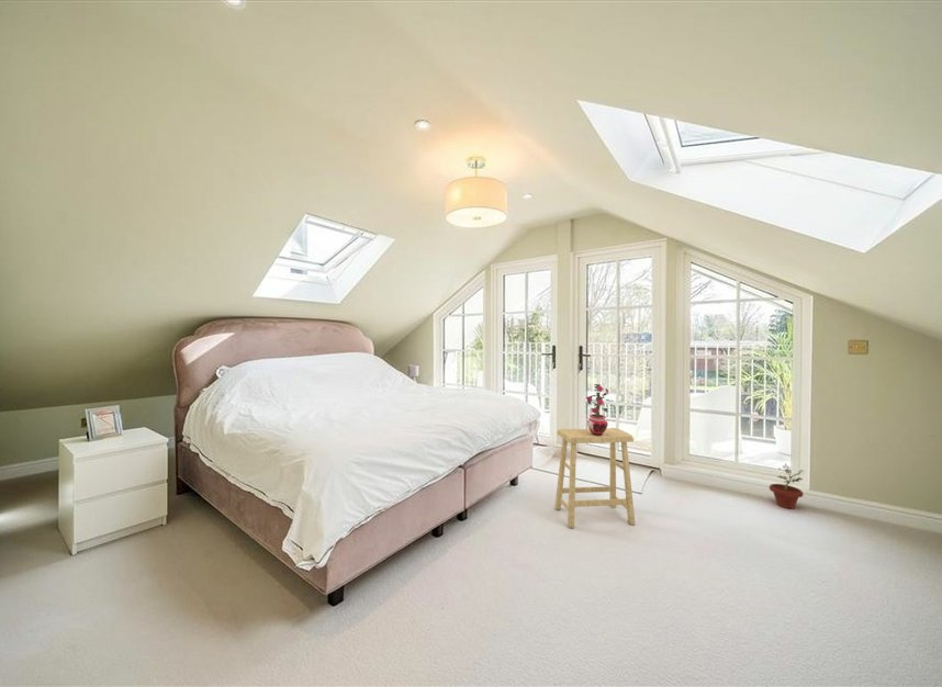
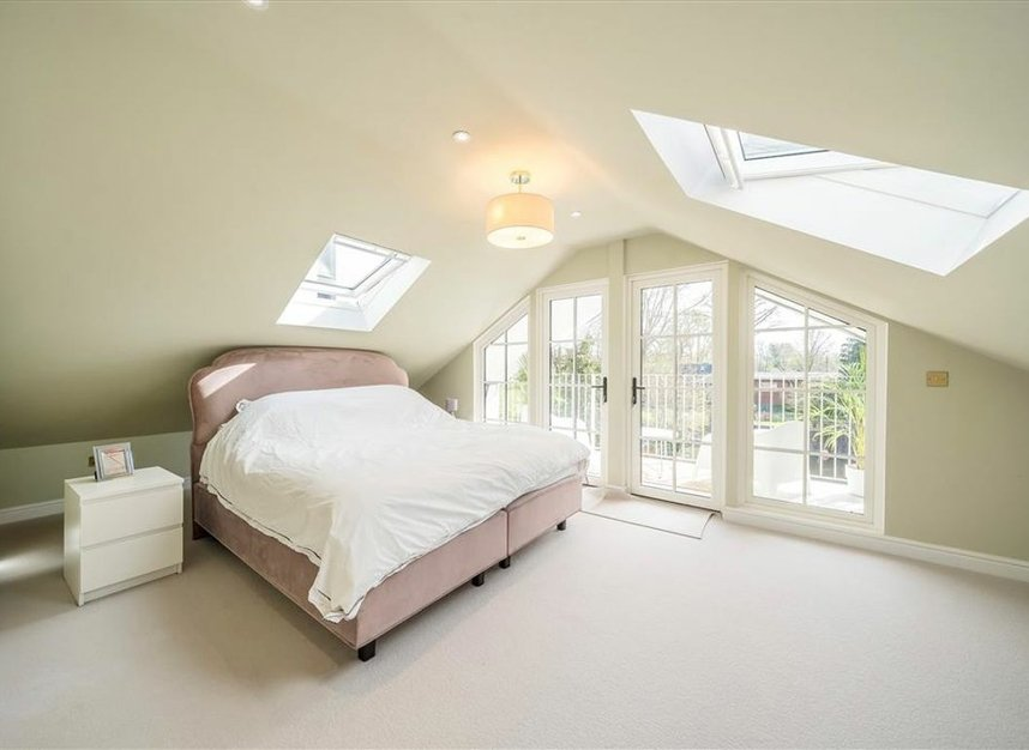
- potted plant (787, 485)
- potted plant (598, 408)
- stool (593, 487)
